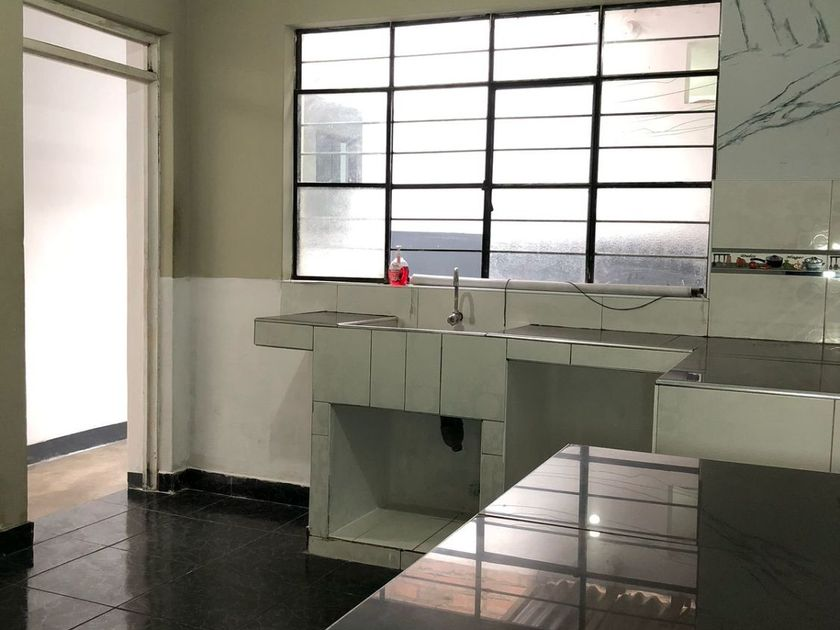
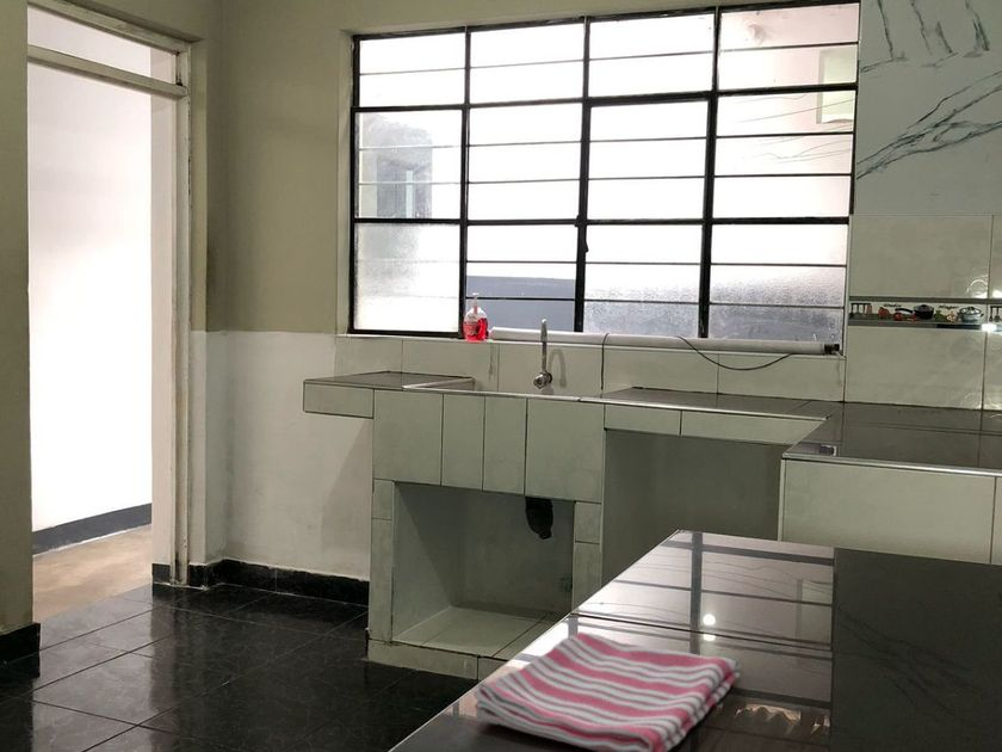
+ dish towel (614, 682)
